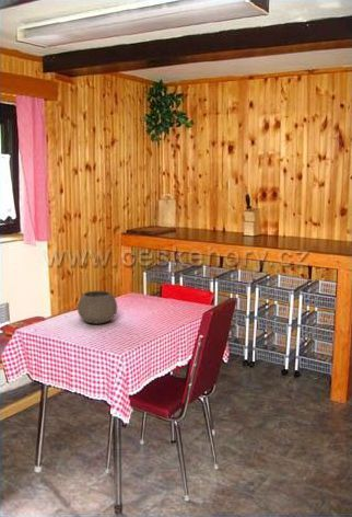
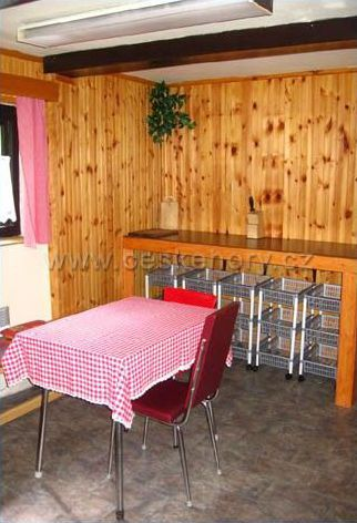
- bowl (97, 307)
